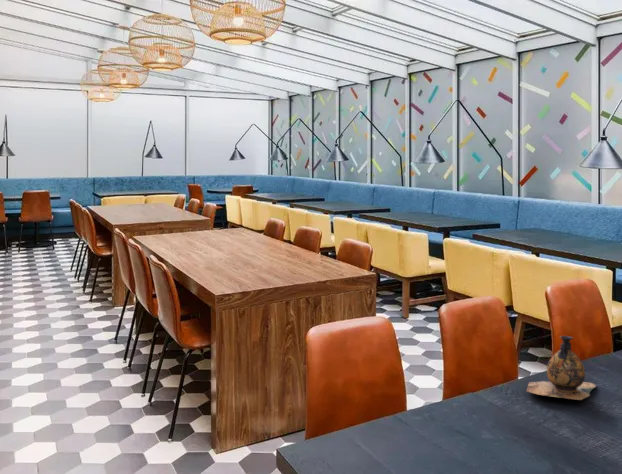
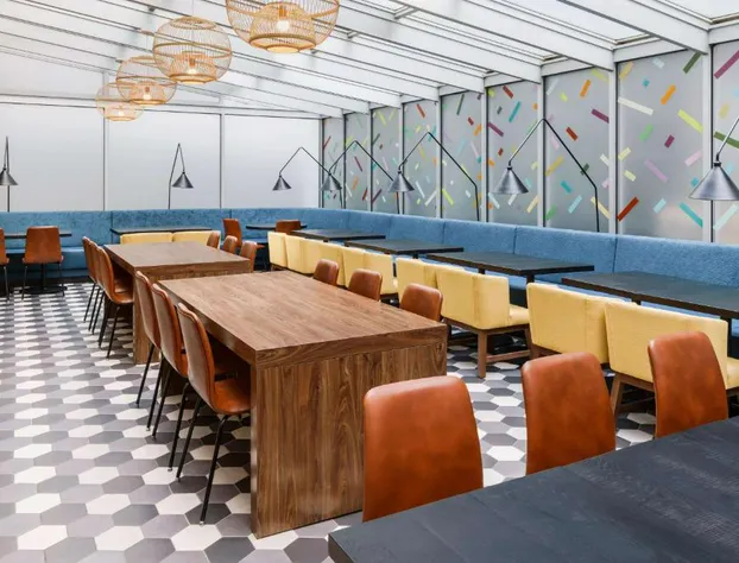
- vase (563, 363)
